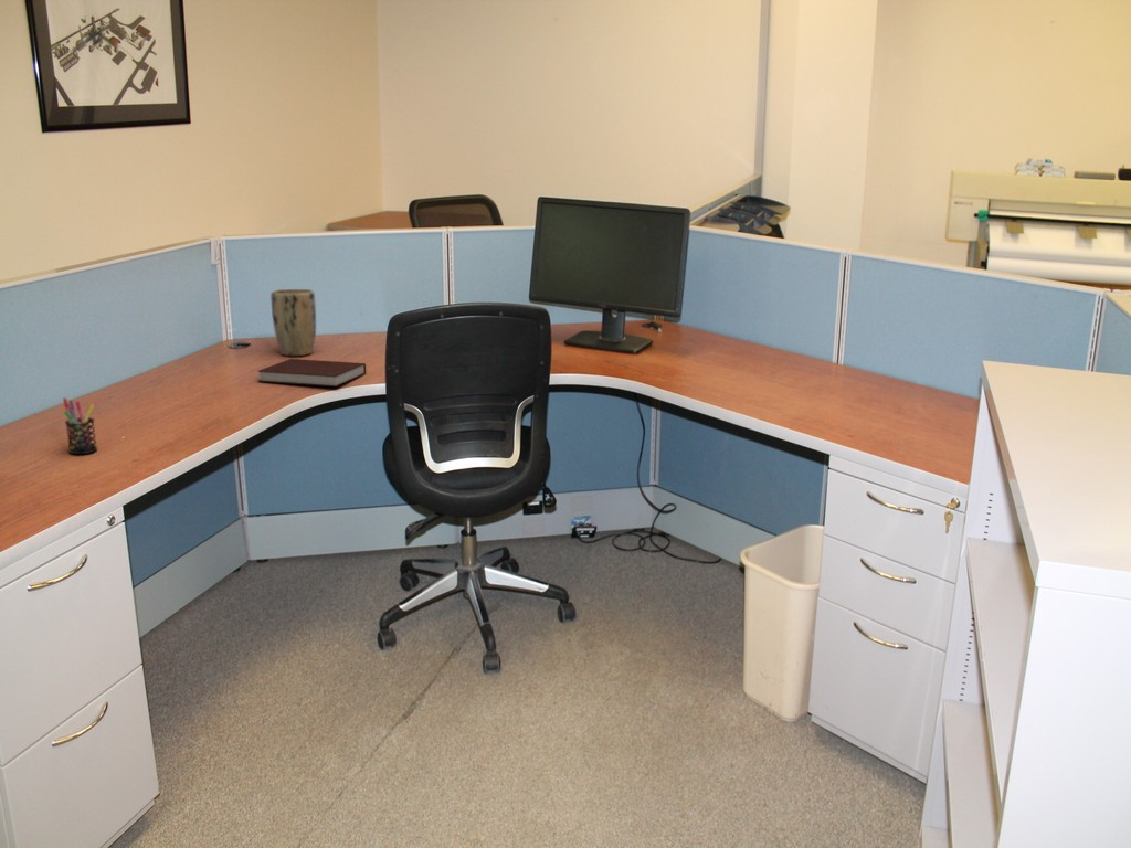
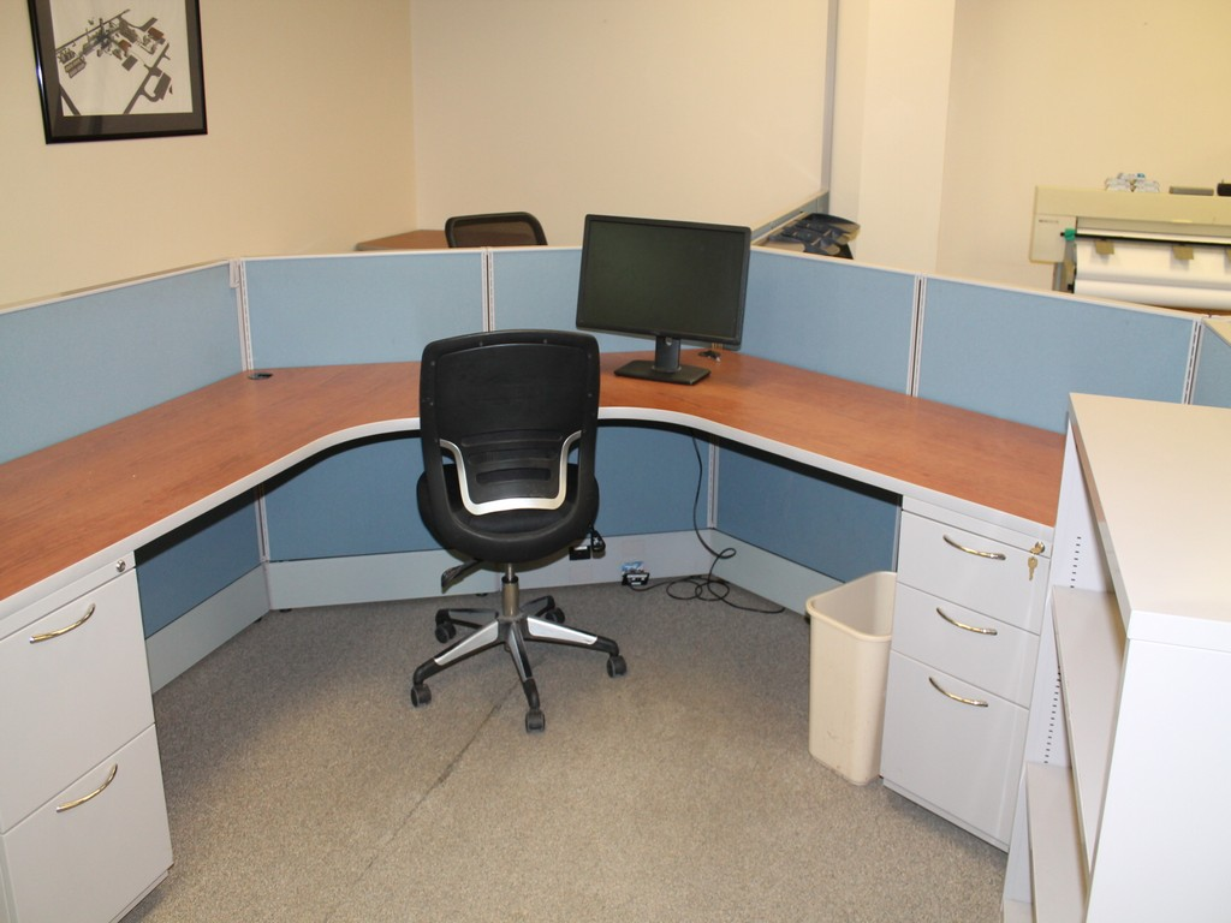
- plant pot (294, 321)
- notebook (313, 372)
- pen holder (76, 425)
